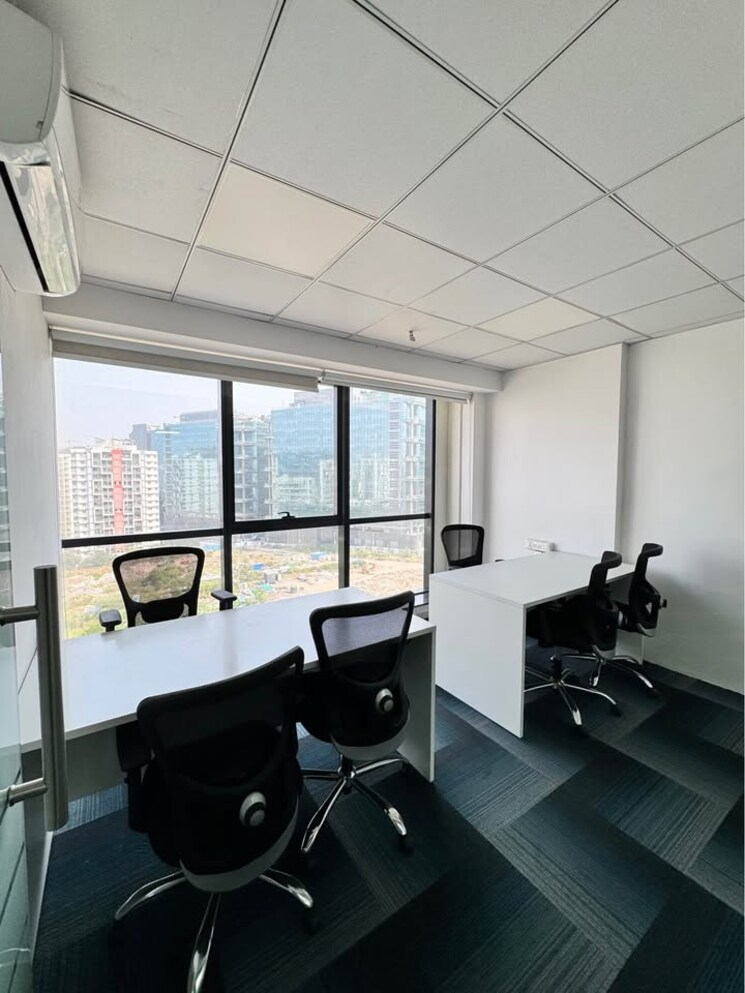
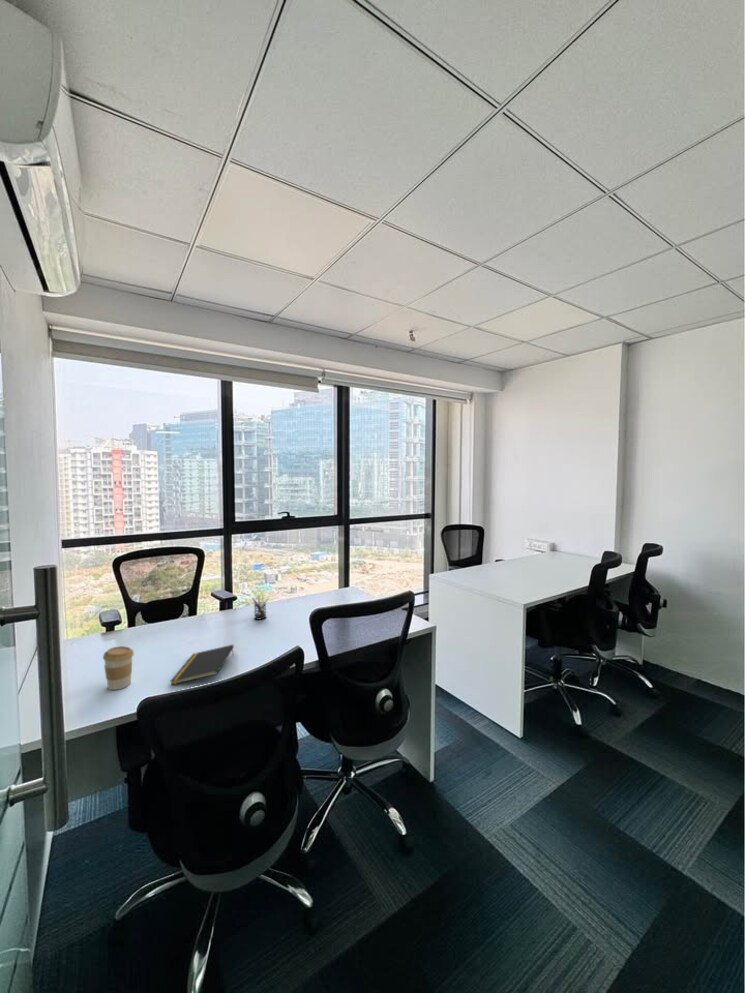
+ coffee cup (118, 666)
+ notepad (204, 663)
+ pen holder (261, 605)
